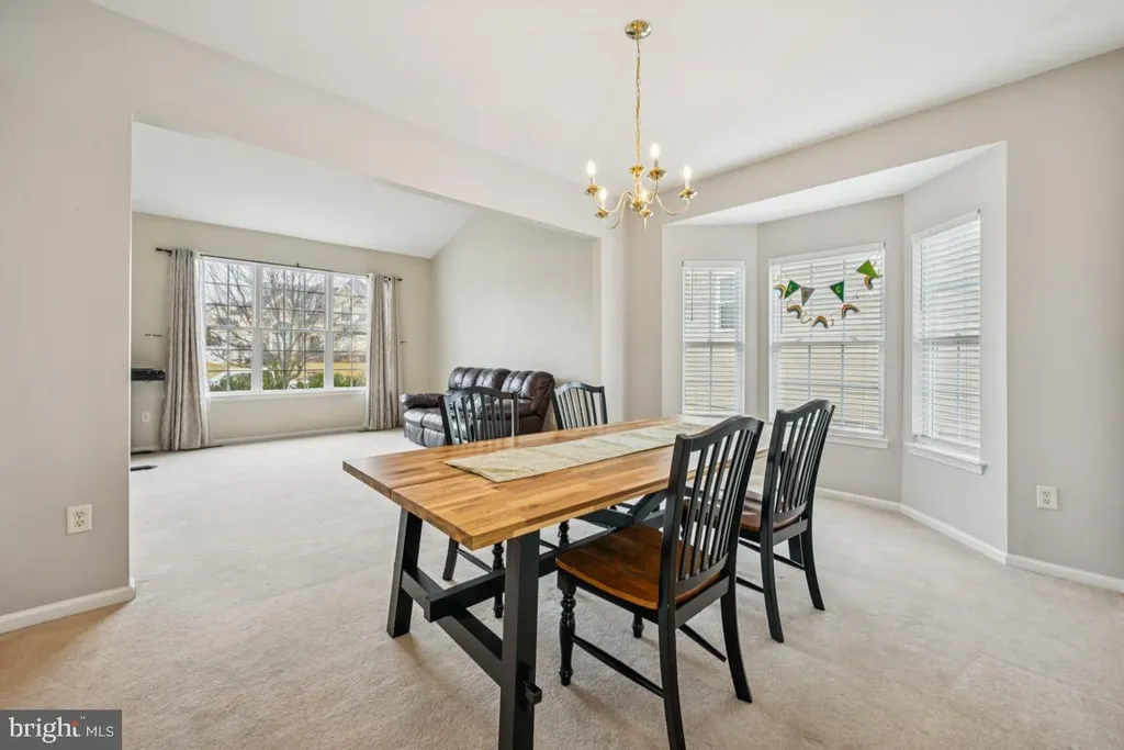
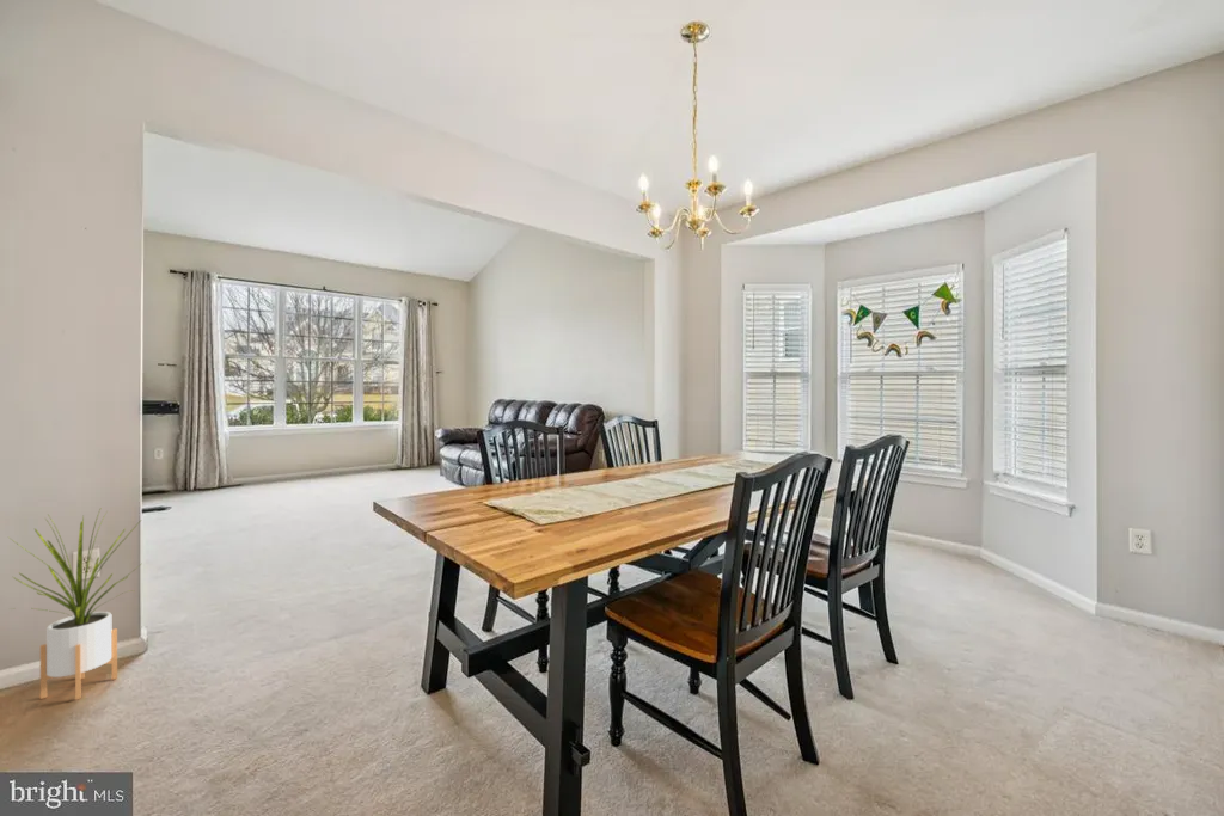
+ house plant (81, 597)
